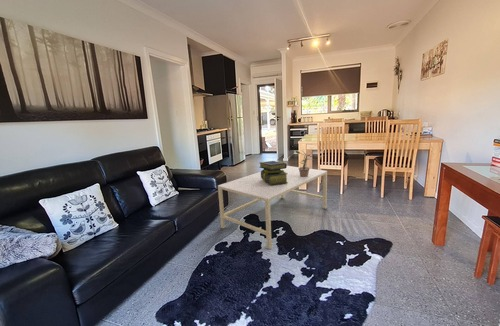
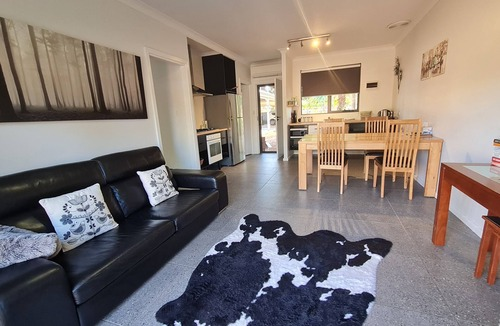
- potted plant (305, 160)
- stack of books (272, 171)
- coffee table (276, 197)
